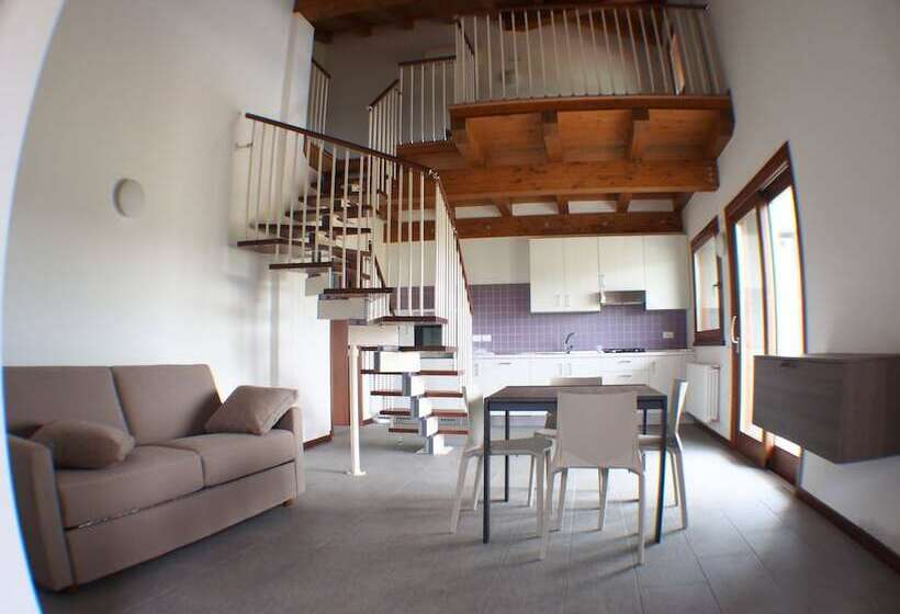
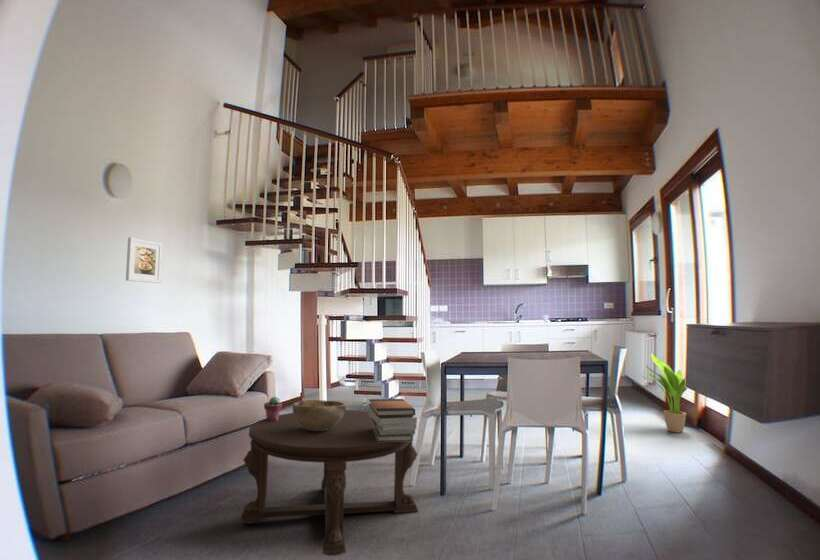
+ book stack (391, 419)
+ potted succulent (273, 408)
+ potted plant (668, 393)
+ decorative bowl (319, 415)
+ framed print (144, 261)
+ coffee table (332, 470)
